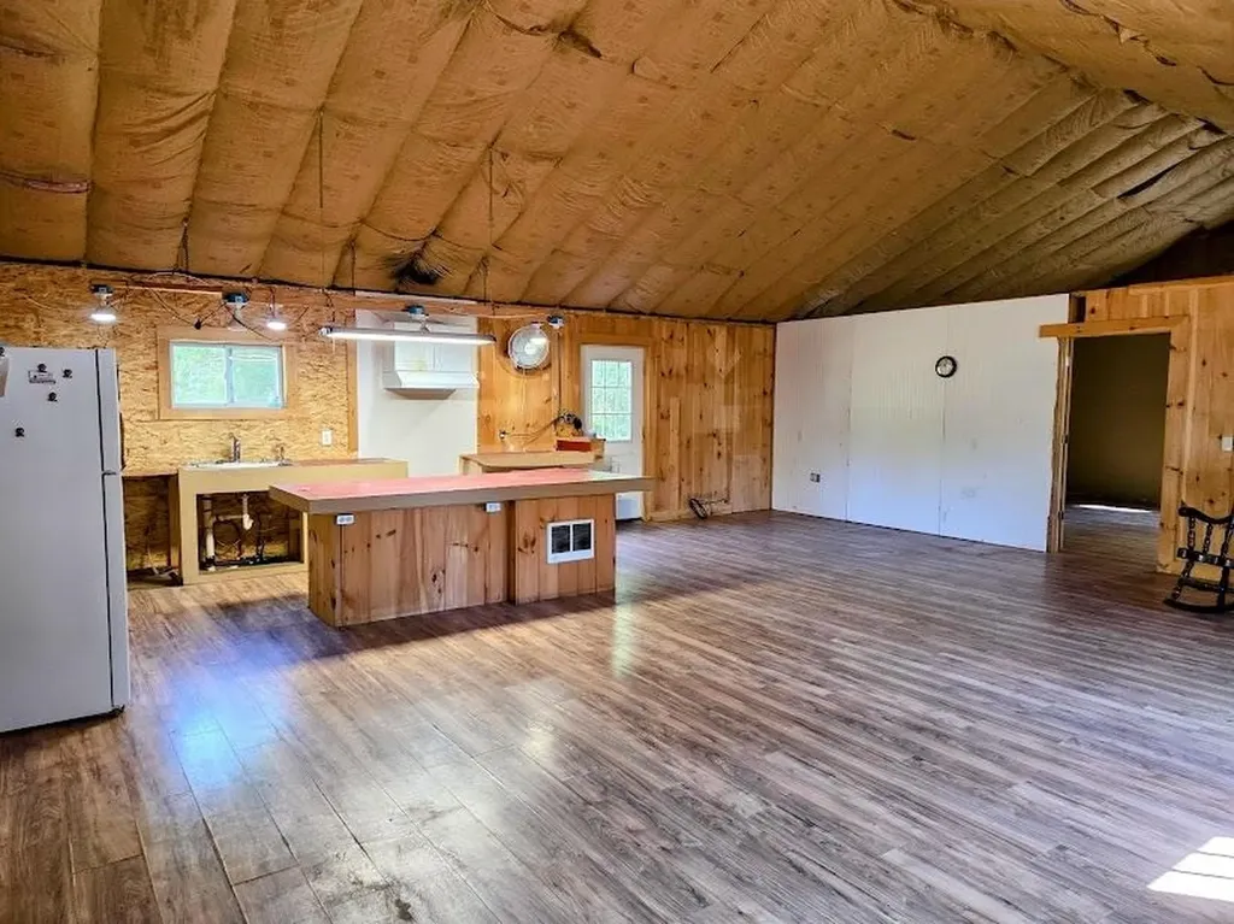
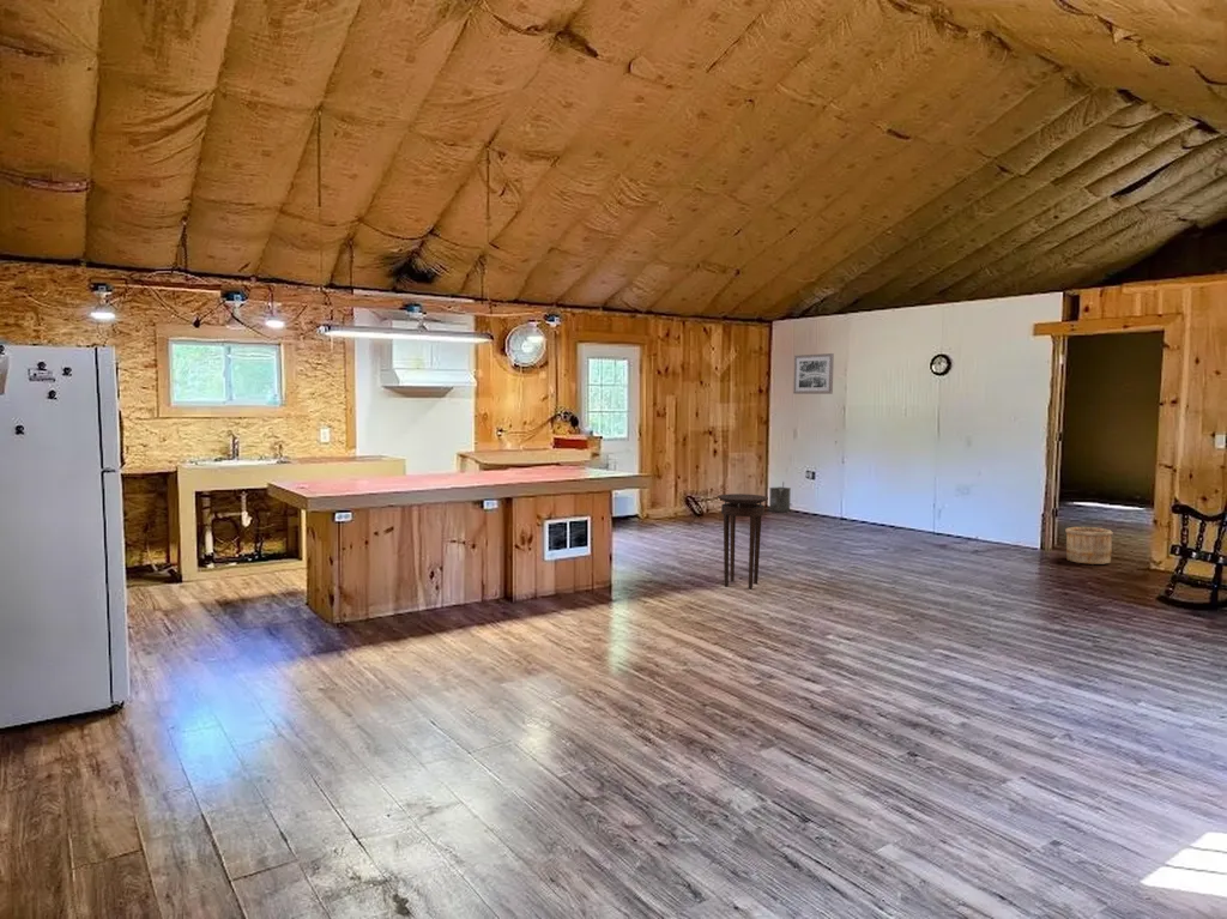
+ bucket (780, 496)
+ stool (733, 540)
+ wall art (812, 374)
+ wooden bucket (1088, 545)
